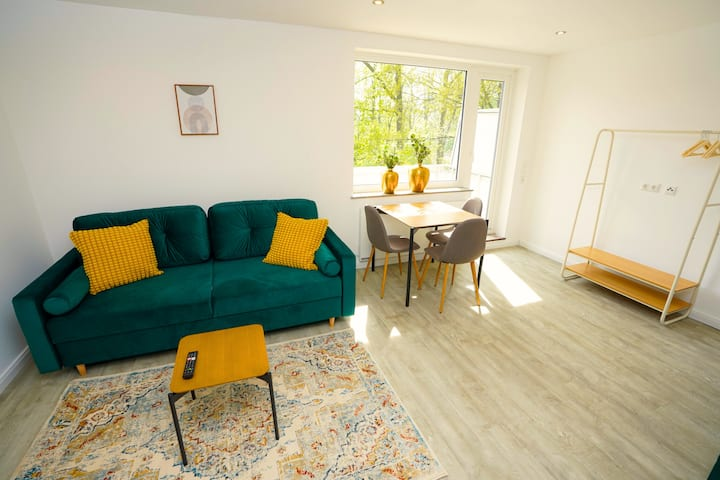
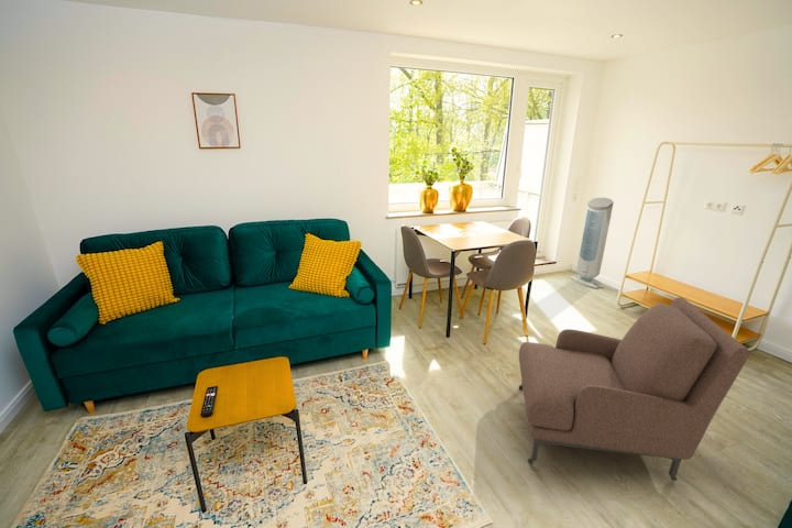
+ armchair (605, 374)
+ air purifier (593, 241)
